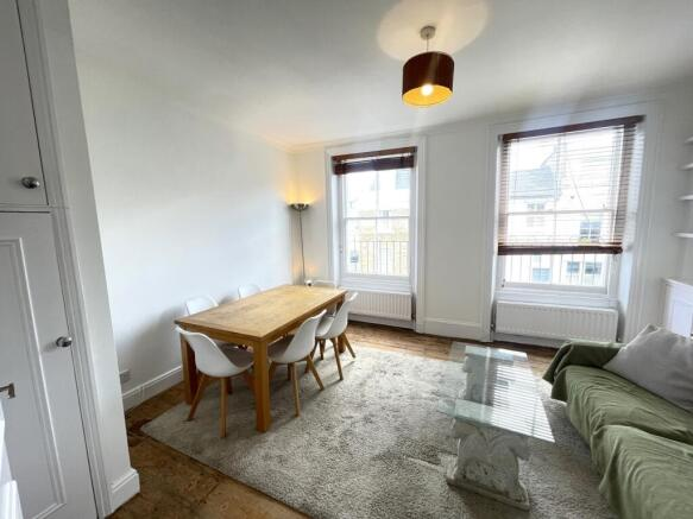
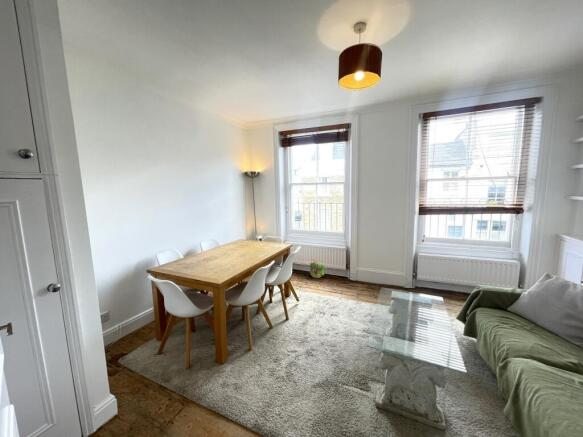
+ potted plant (317, 267)
